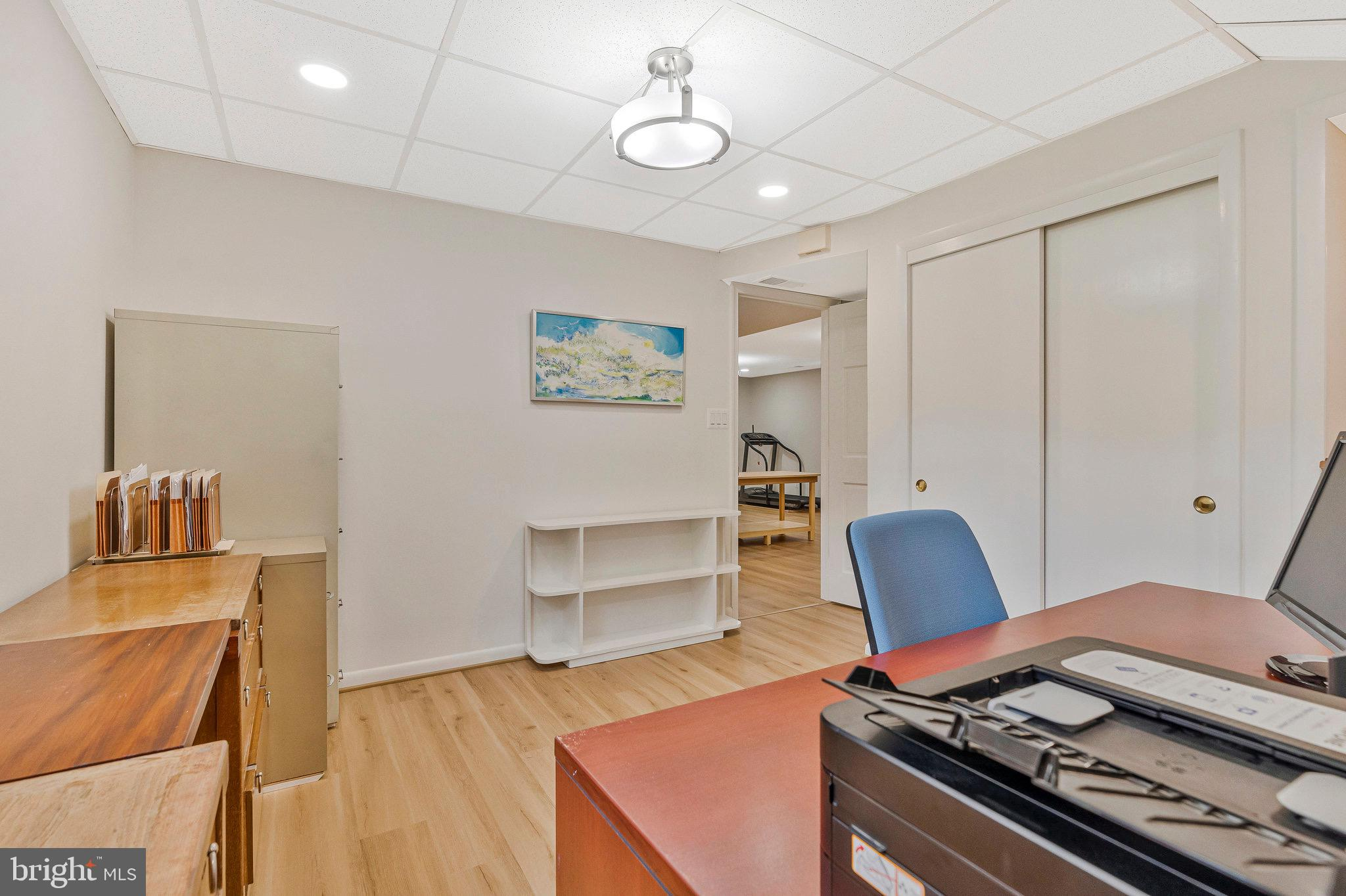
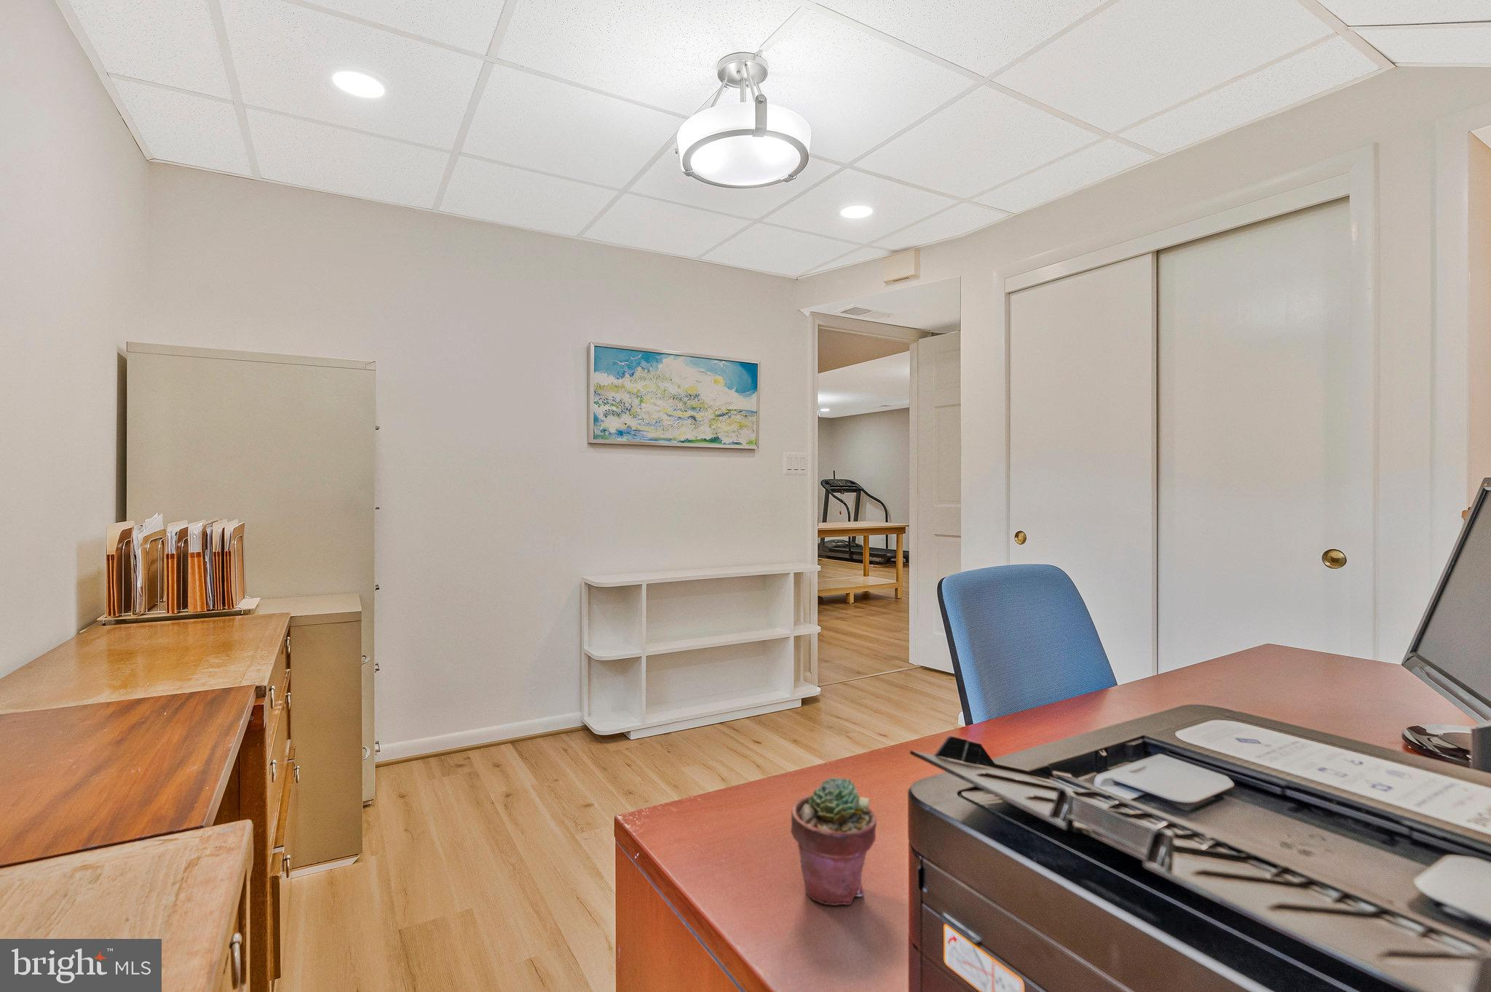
+ potted succulent (833, 834)
